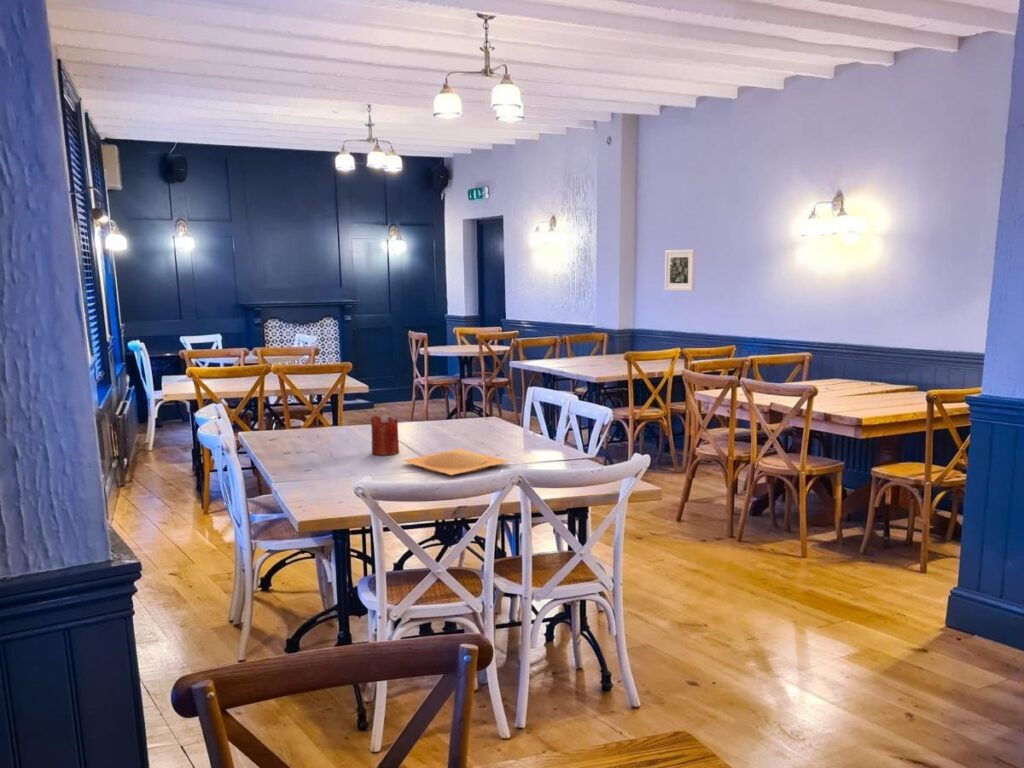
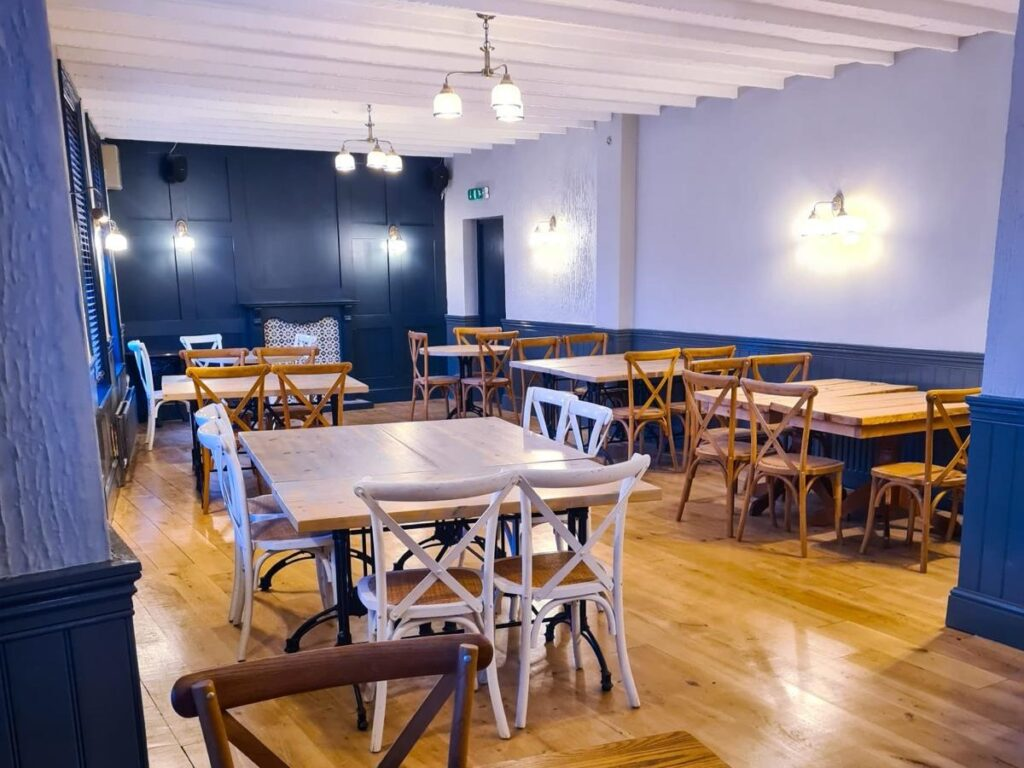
- candle (384, 432)
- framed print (679, 270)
- plate (455, 459)
